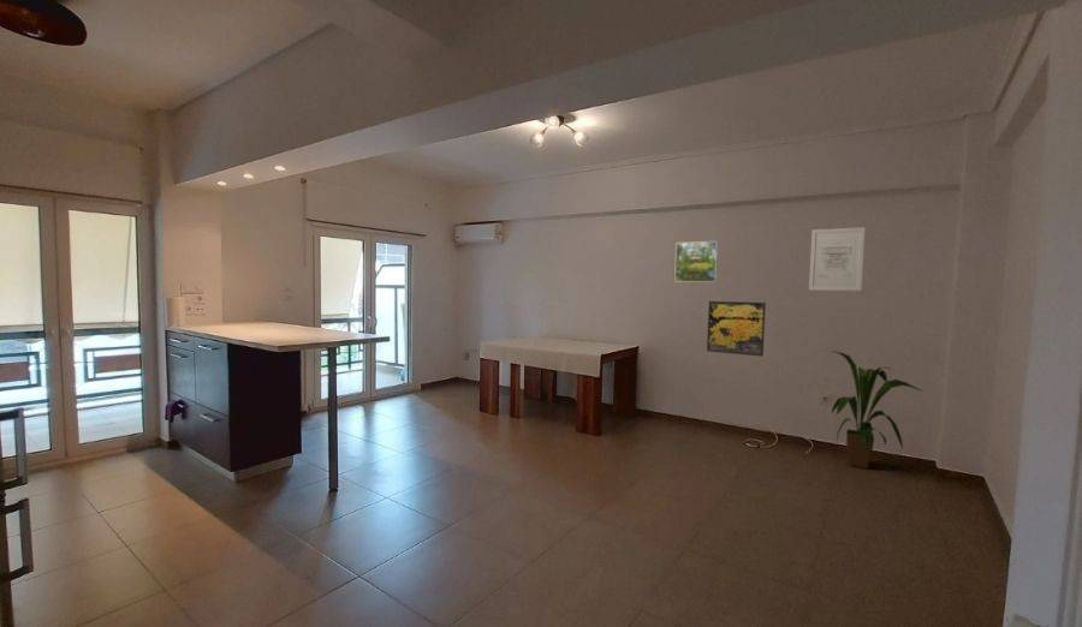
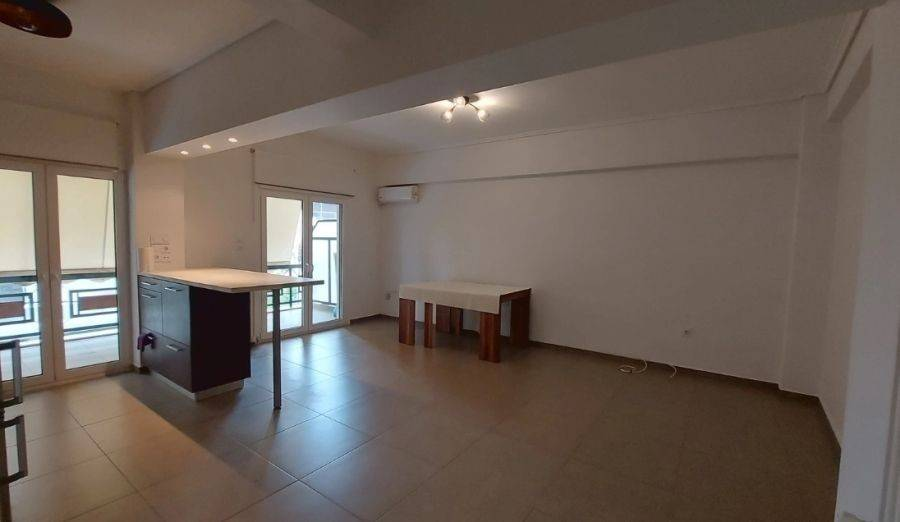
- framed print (735, 327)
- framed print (695, 262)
- house plant (874, 412)
- wall art (836, 259)
